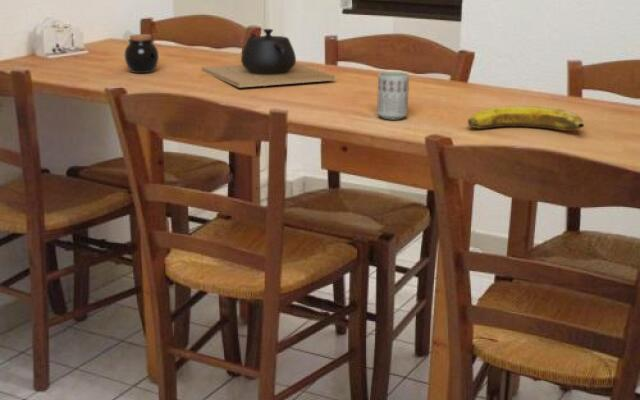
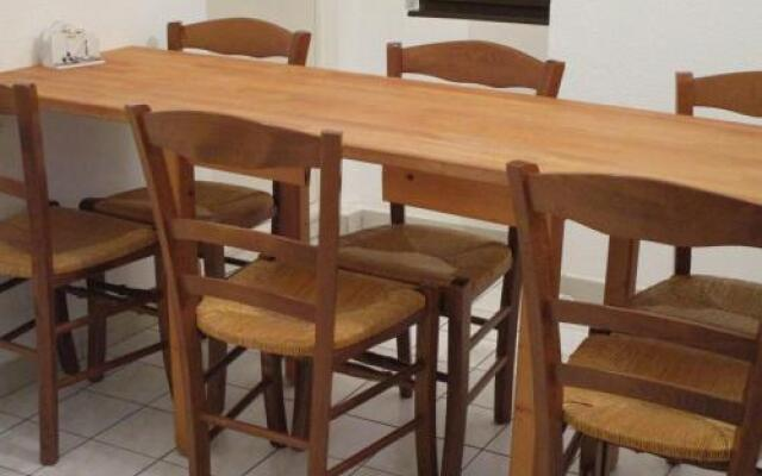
- cup (392, 95)
- jar (141, 53)
- teapot (266, 52)
- banana (530, 120)
